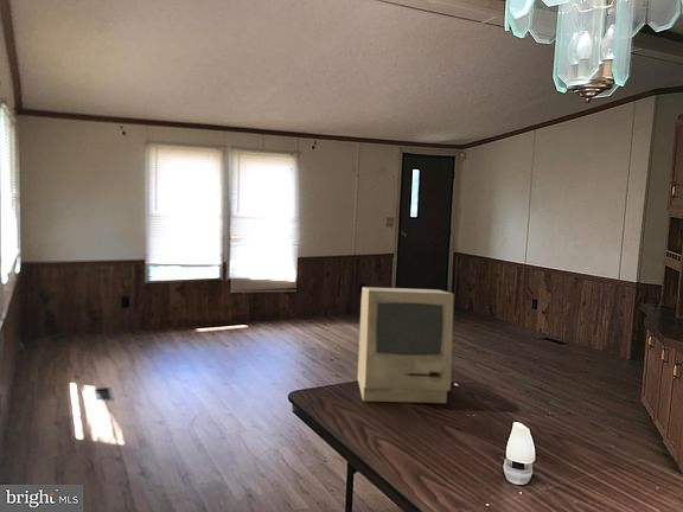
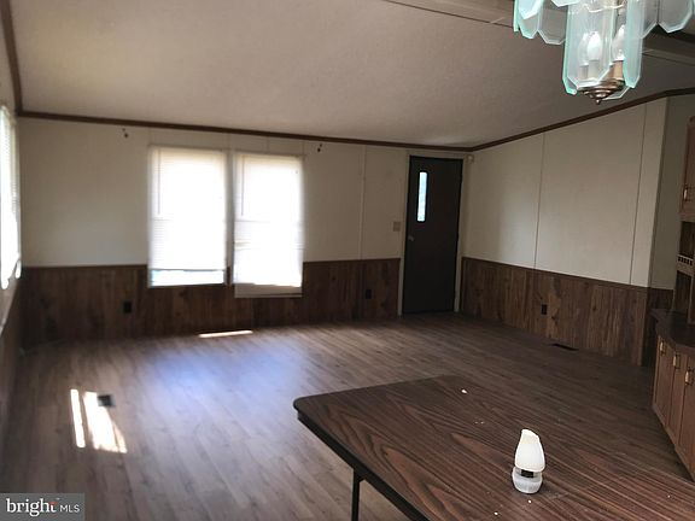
- computer monitor (402, 339)
